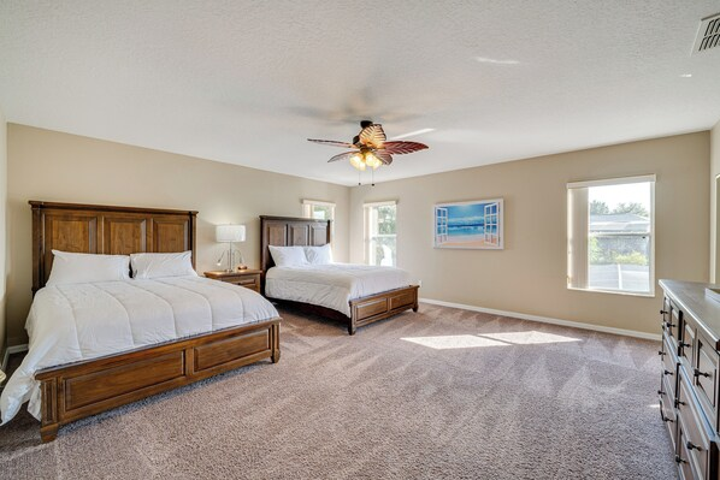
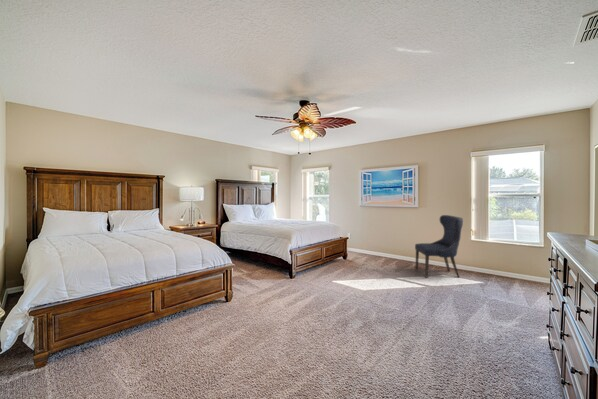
+ chair (439, 244)
